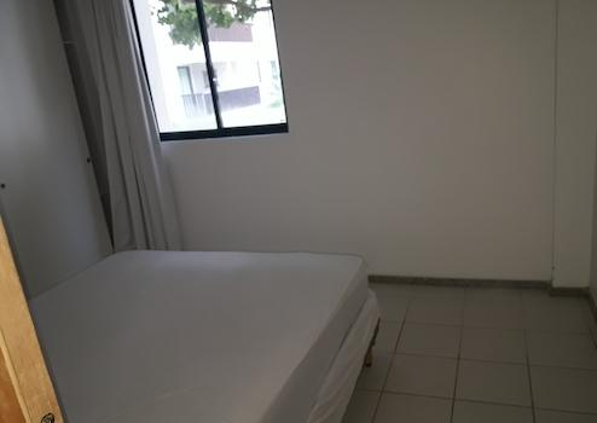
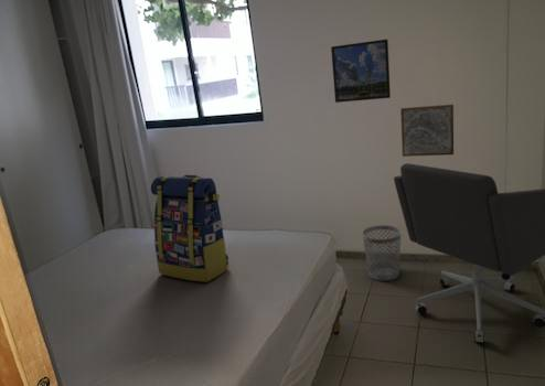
+ wastebasket (382, 253)
+ office chair (477, 237)
+ backpack (188, 225)
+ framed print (360, 72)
+ wall art (427, 130)
